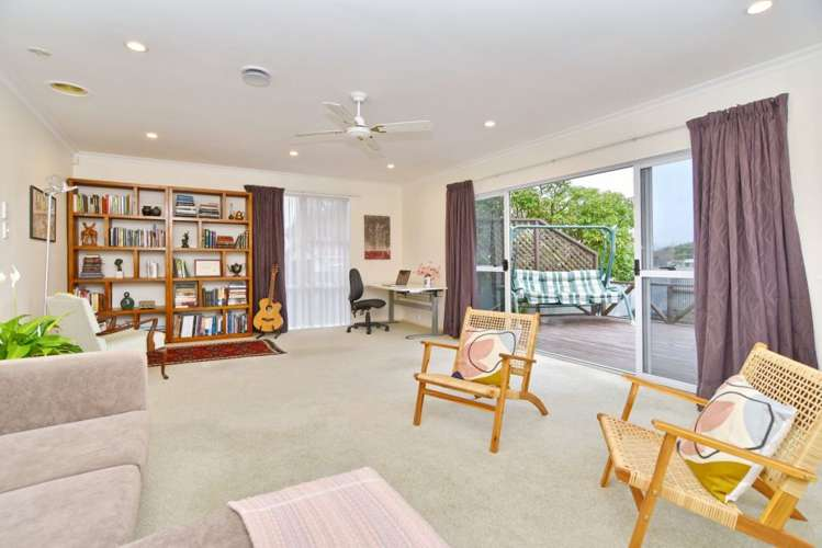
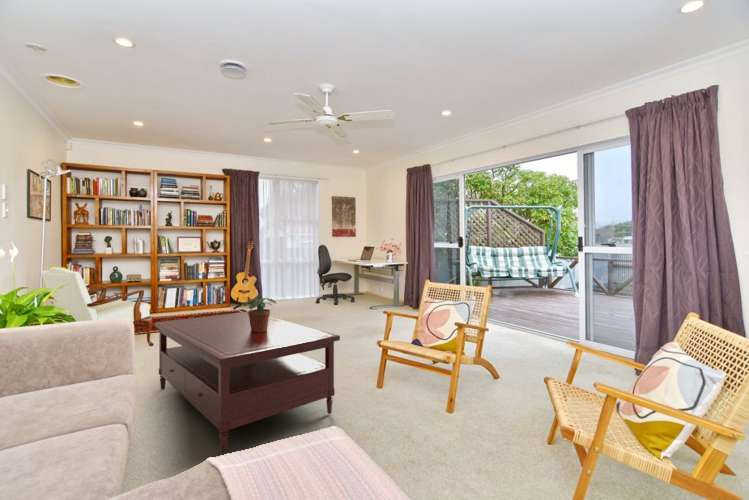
+ coffee table (239, 364)
+ potted plant (259, 314)
